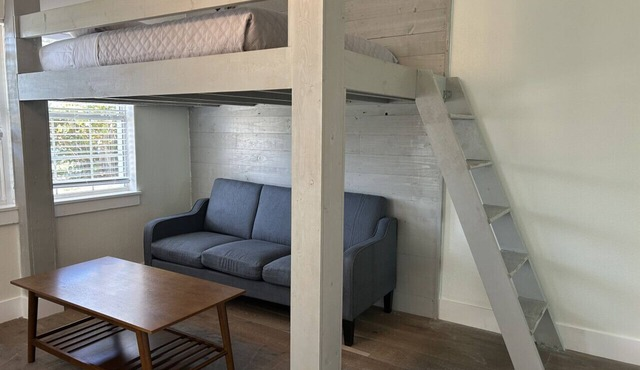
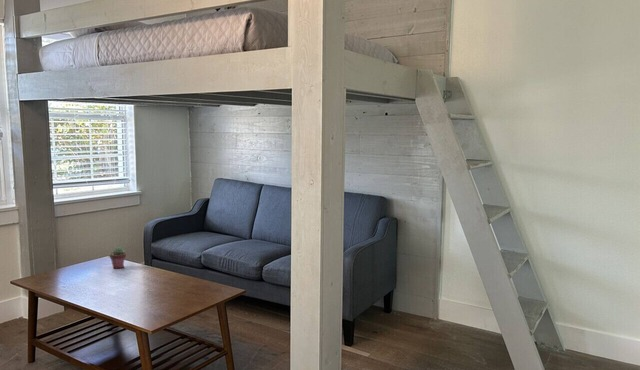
+ potted succulent (118, 257)
